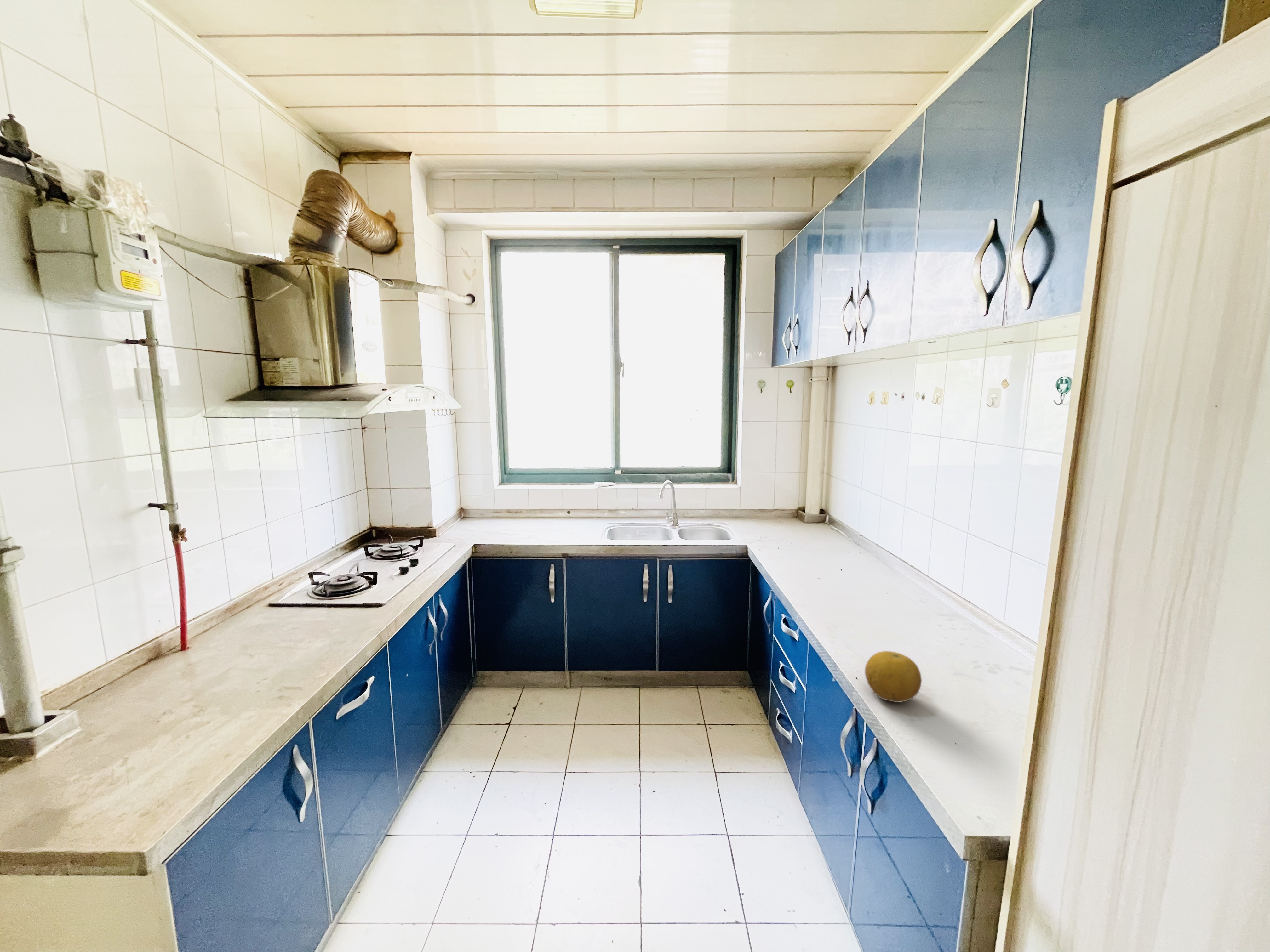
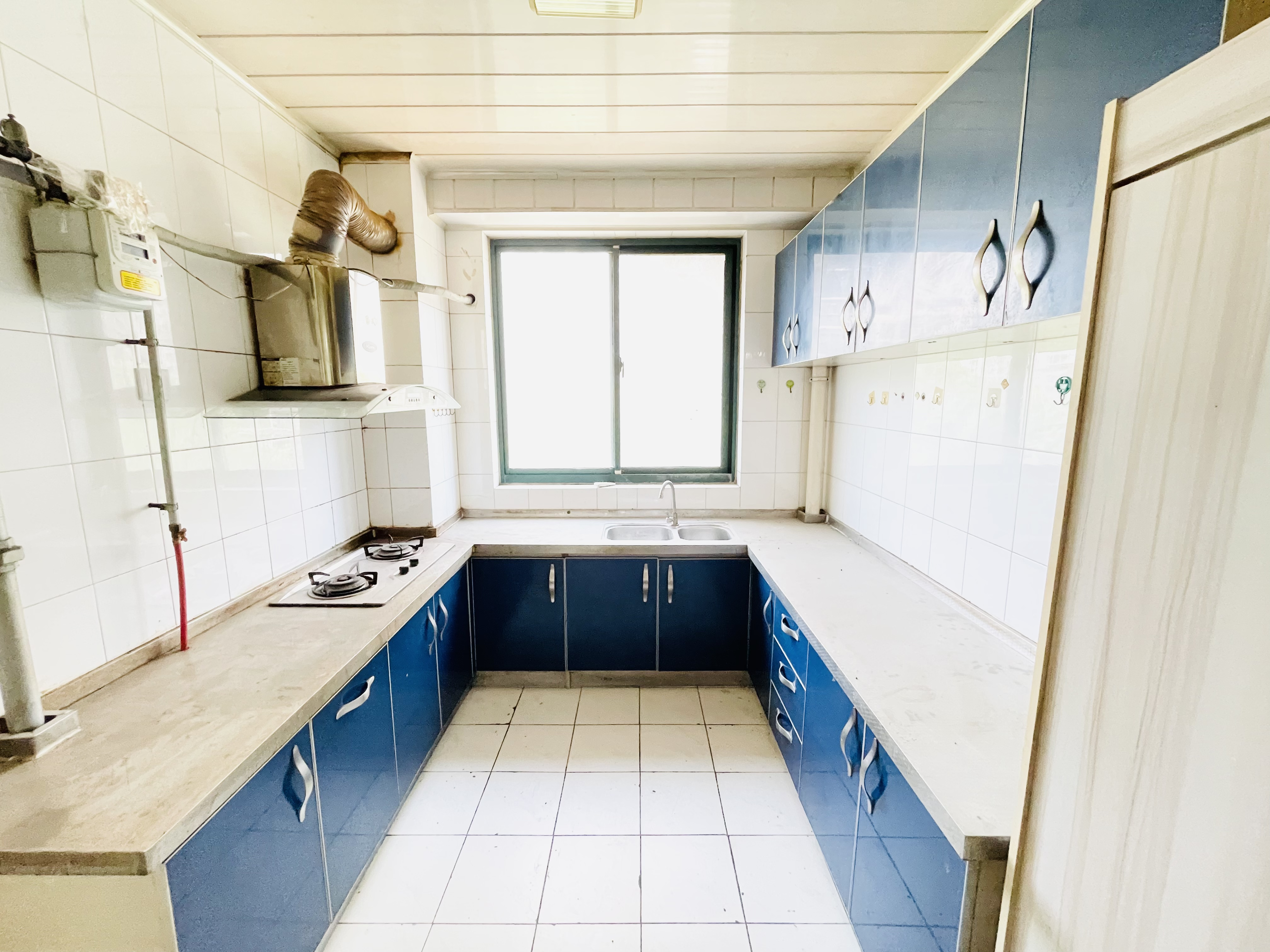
- fruit (893, 676)
